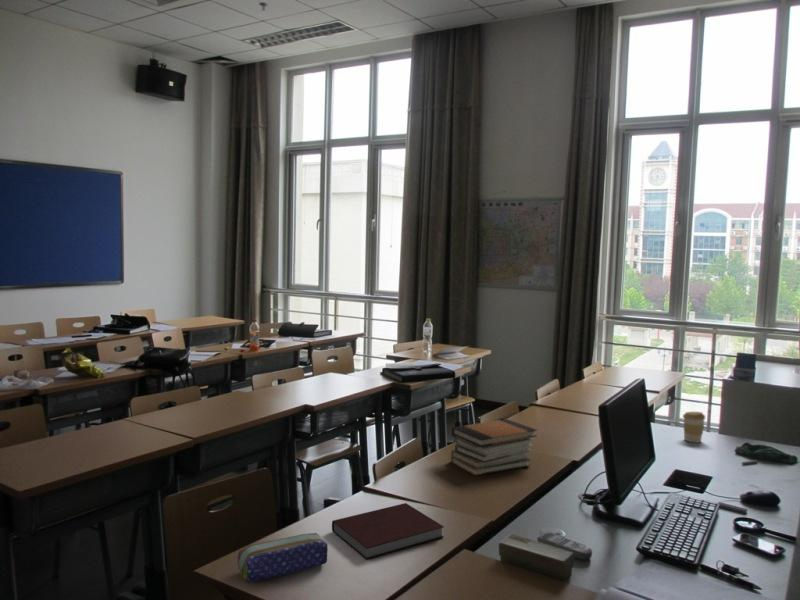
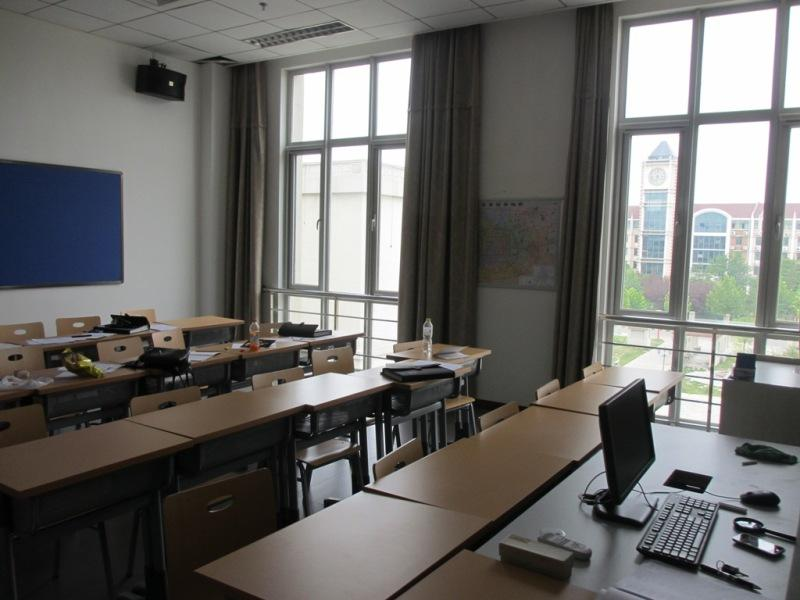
- book stack (493, 446)
- notebook (387, 528)
- coffee cup (693, 426)
- pencil case (282, 555)
